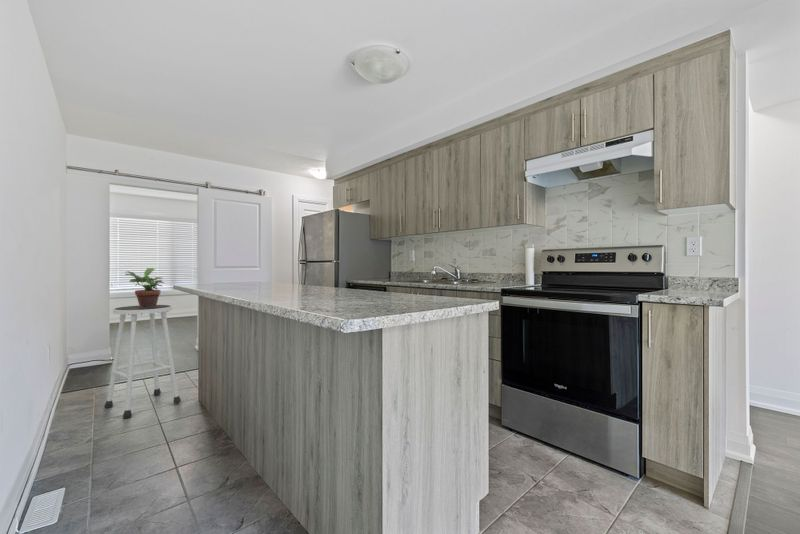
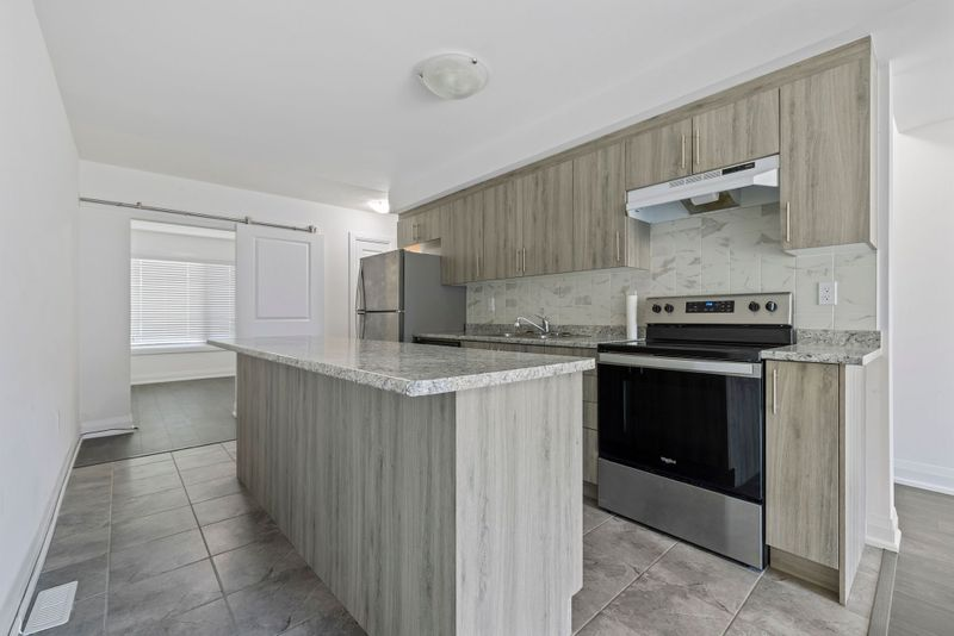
- potted plant (146, 287)
- stool (143, 362)
